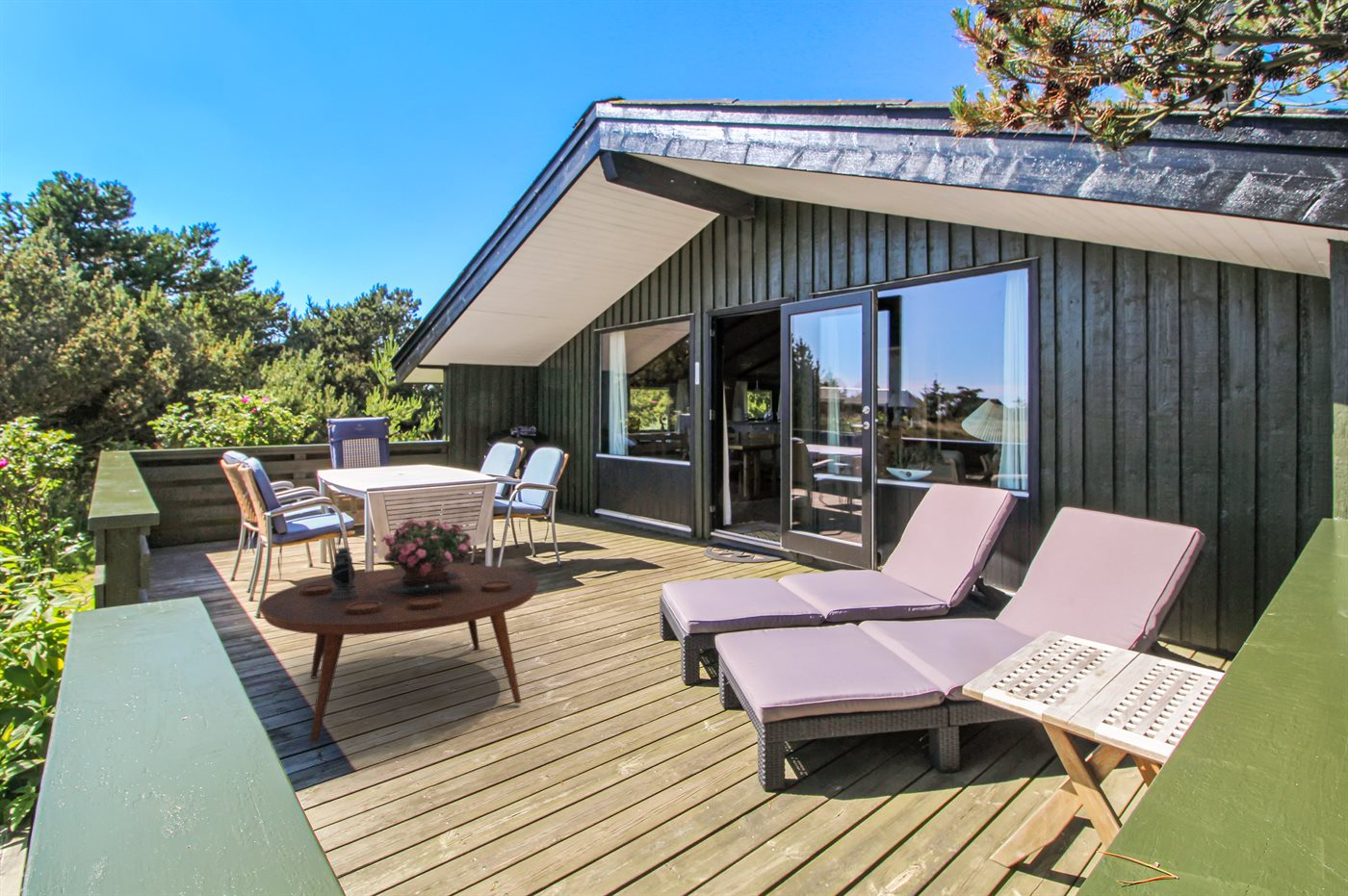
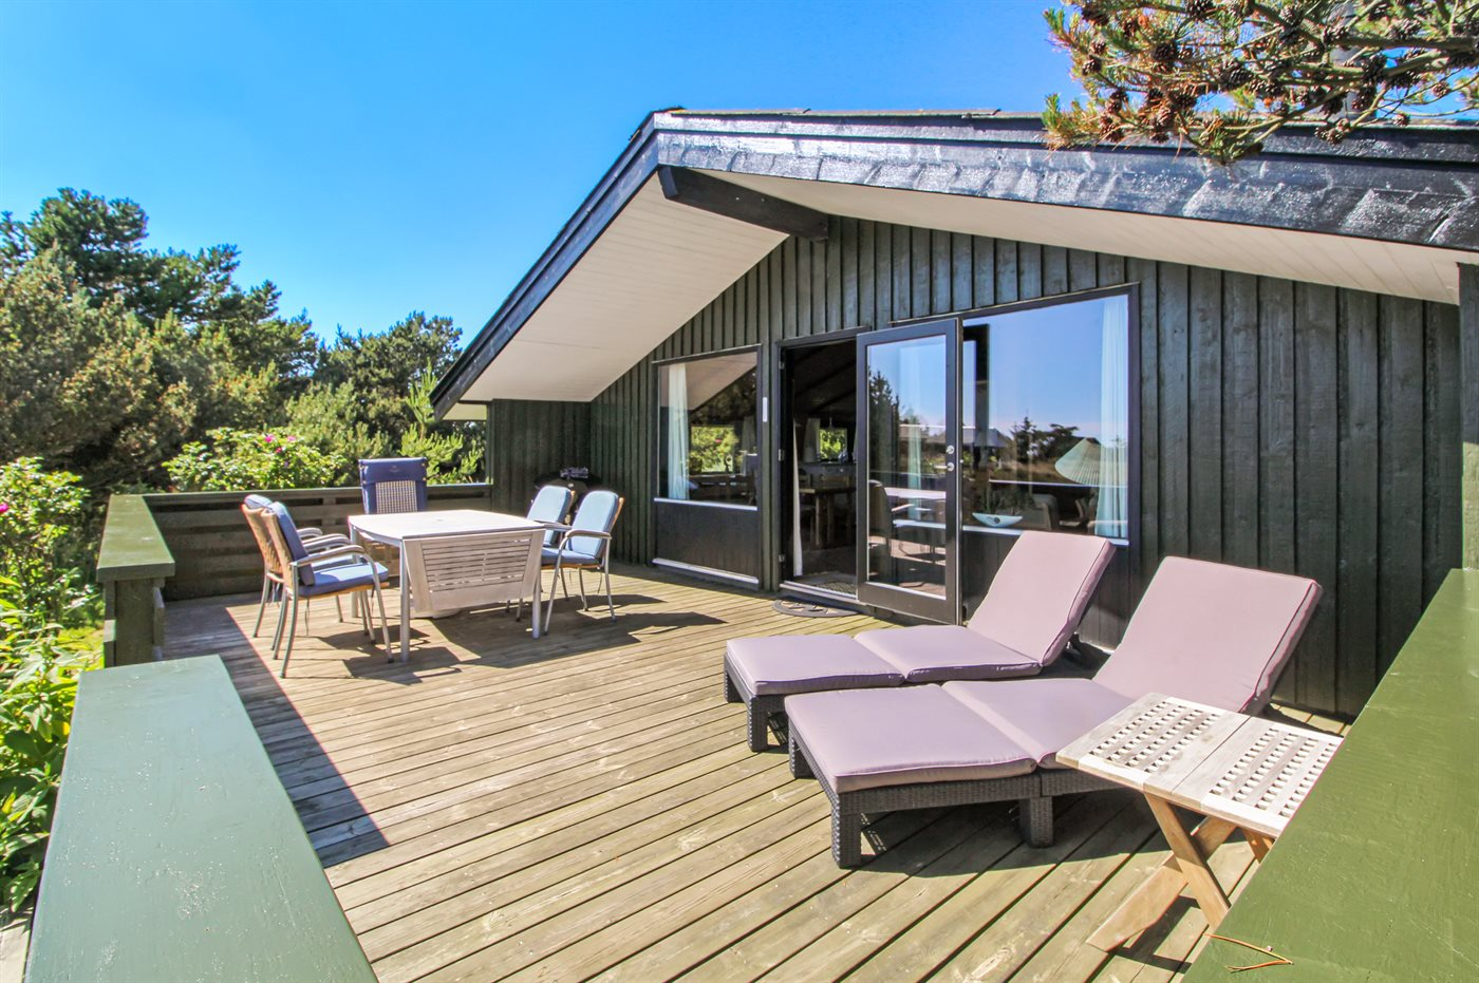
- coffee table (409, 630)
- lantern (343, 558)
- potted flower (428, 554)
